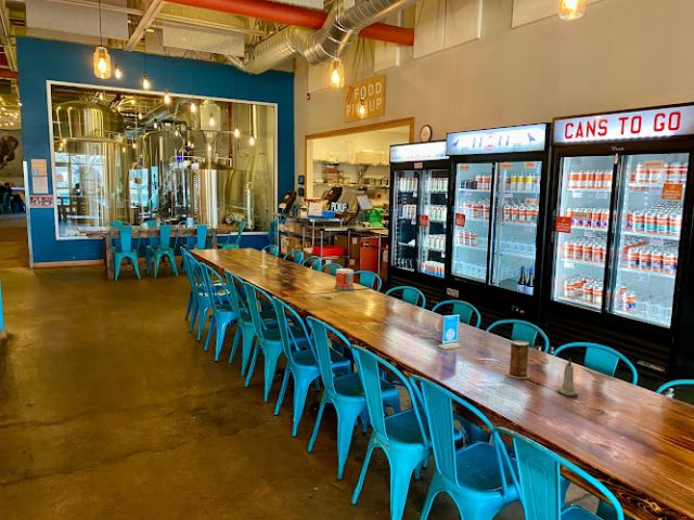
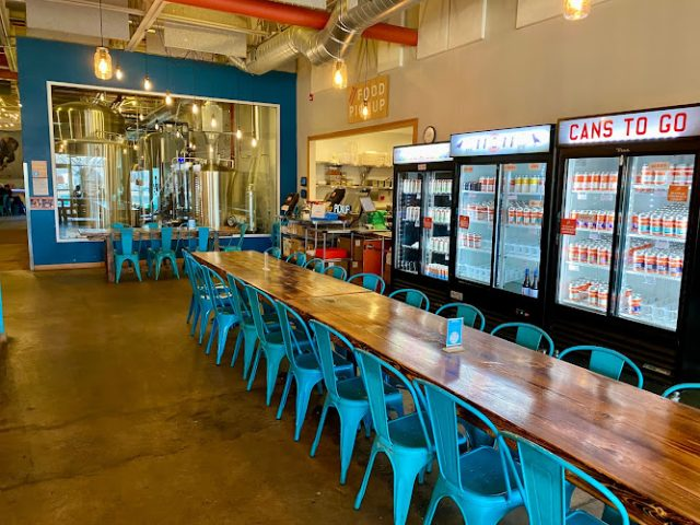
- candle (567, 375)
- beer mug (345, 278)
- canned coffee (518, 359)
